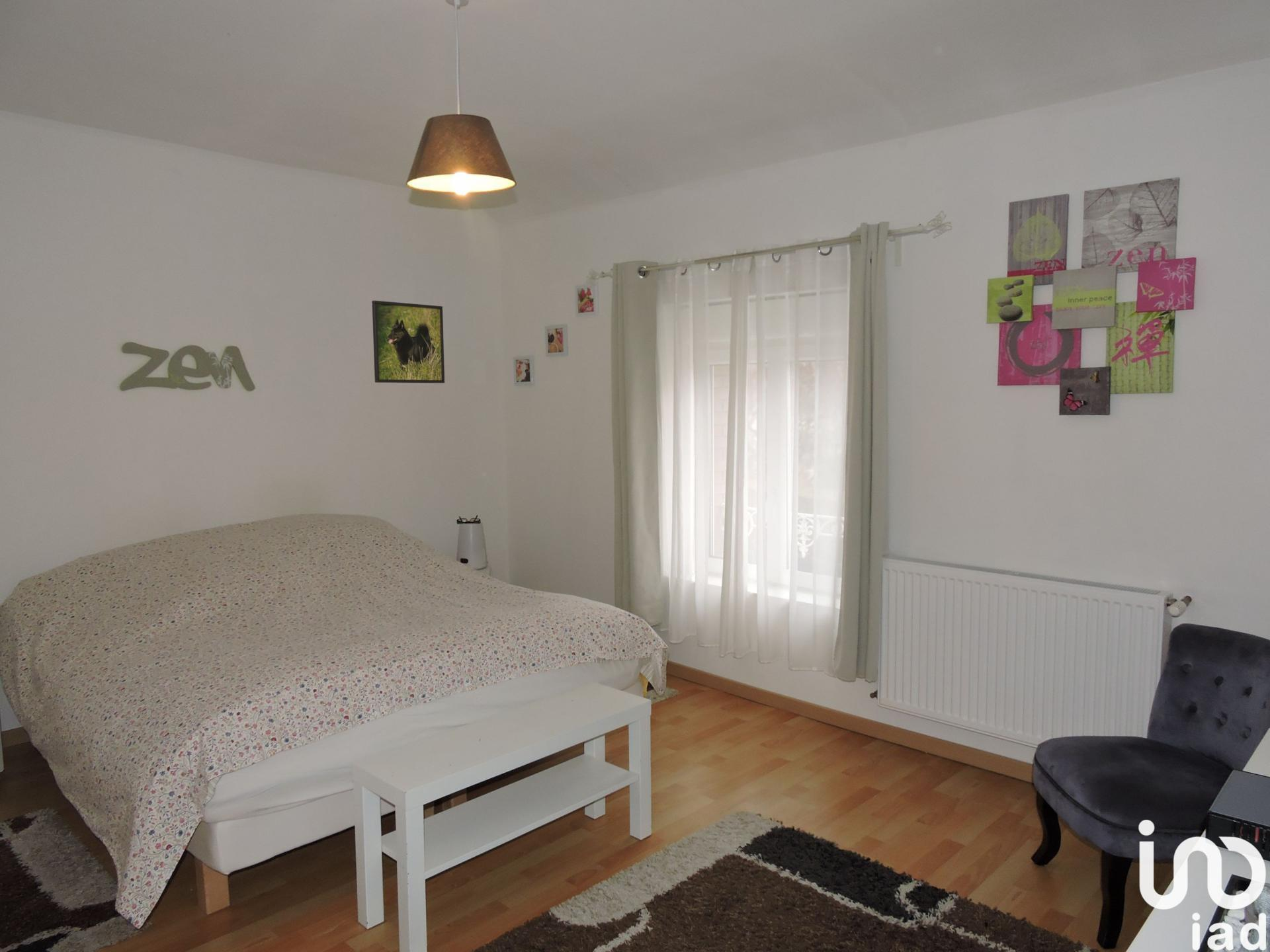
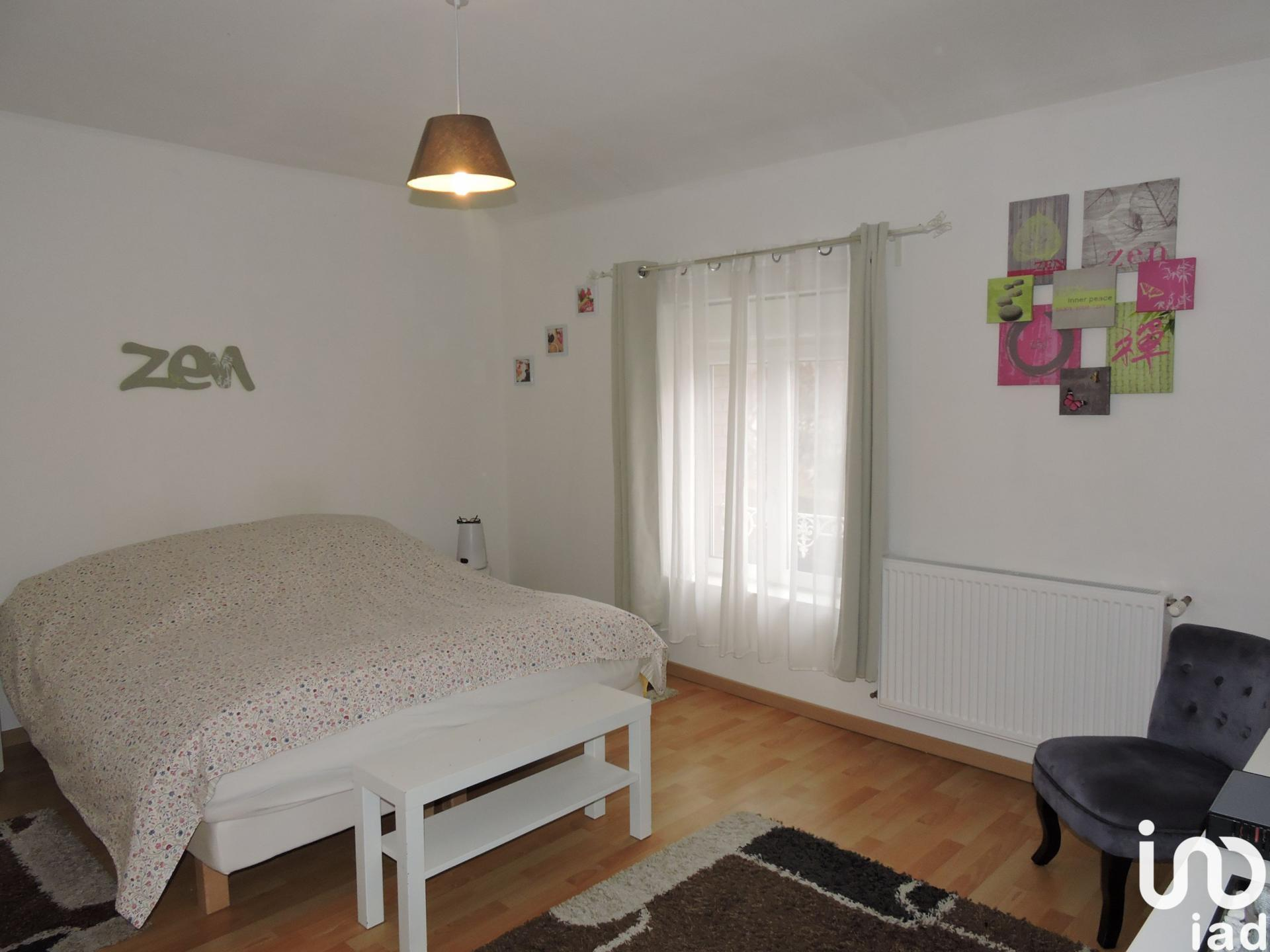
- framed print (409, 343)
